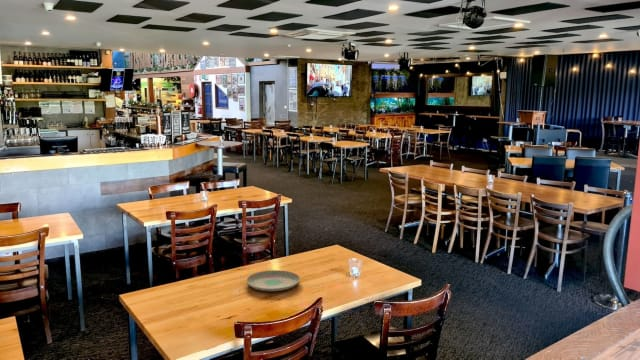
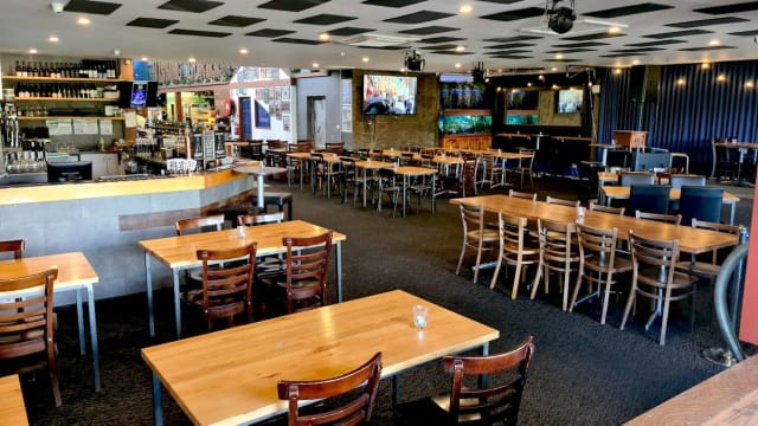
- plate (273, 281)
